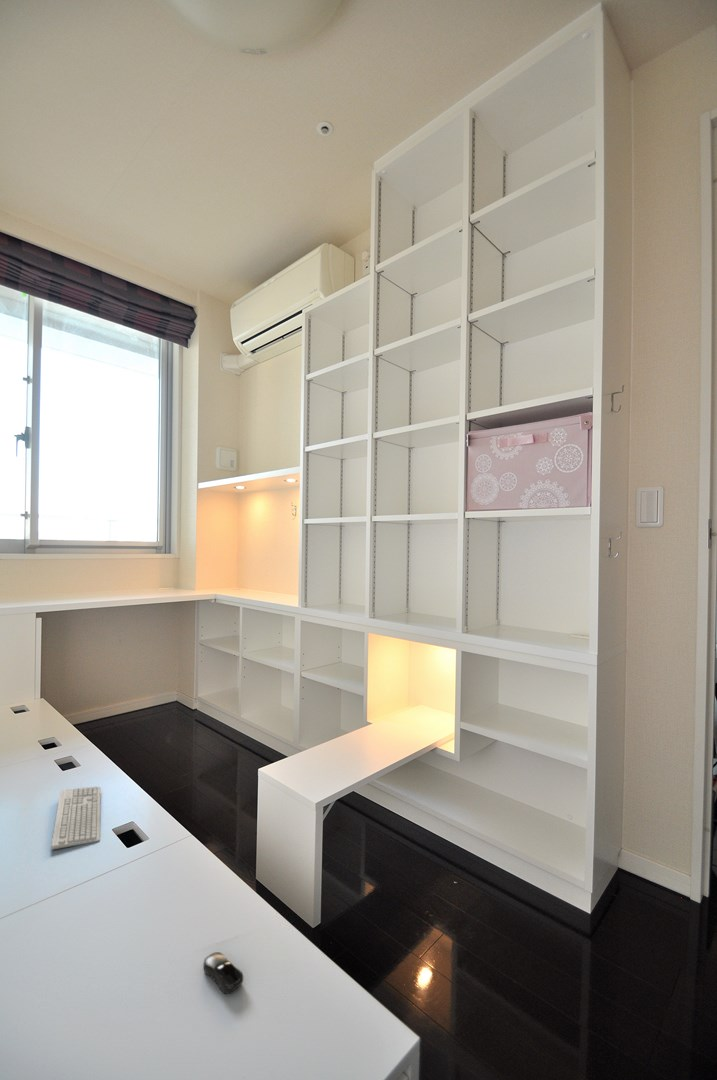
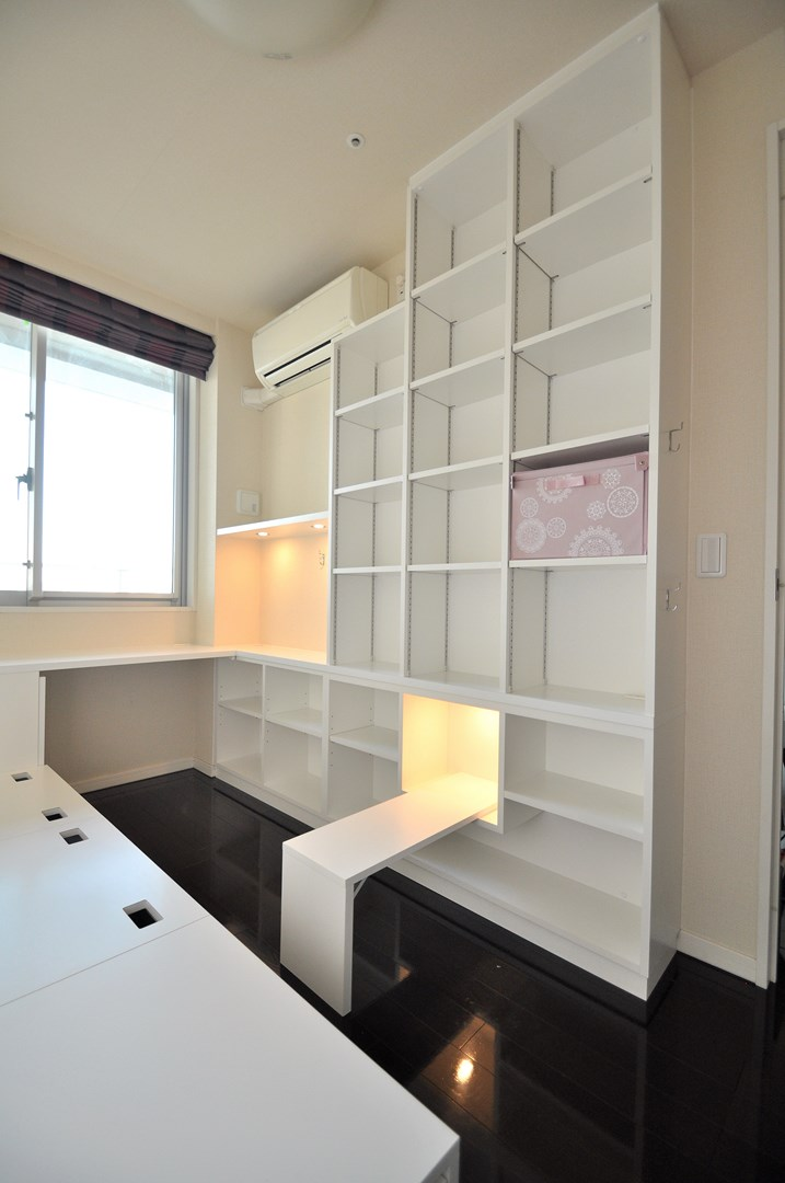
- computer mouse (229, 974)
- keyboard (78, 813)
